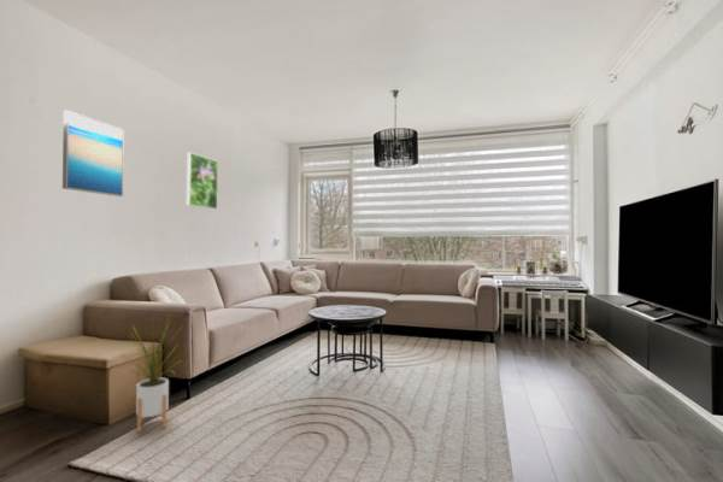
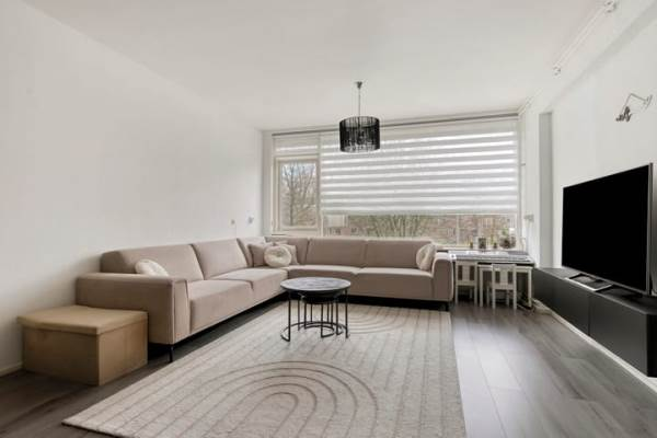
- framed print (202, 182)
- wall art (95, 155)
- house plant (152, 369)
